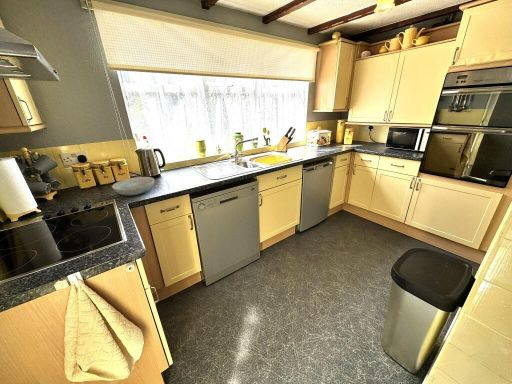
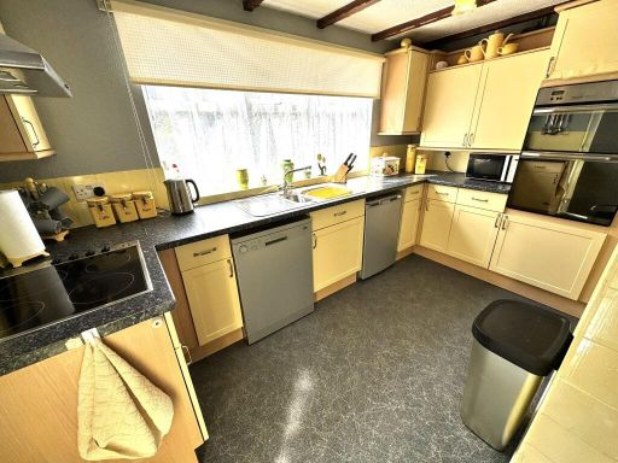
- dish (135, 187)
